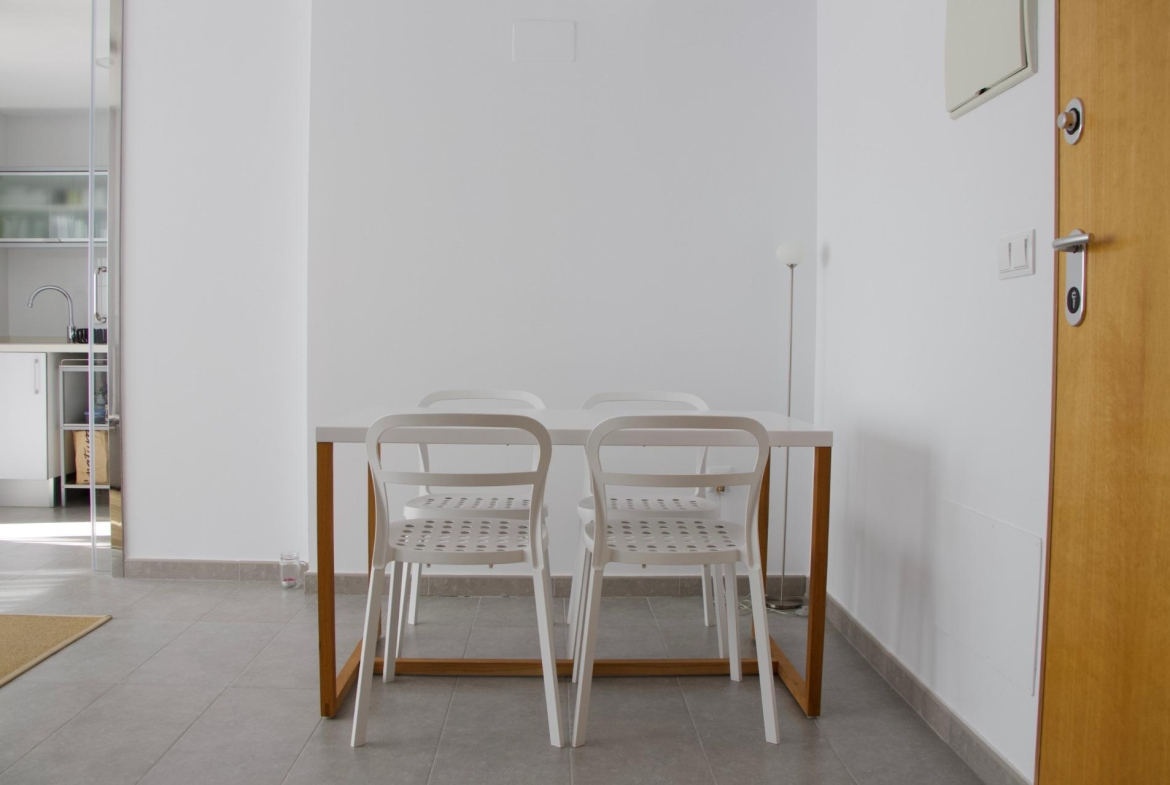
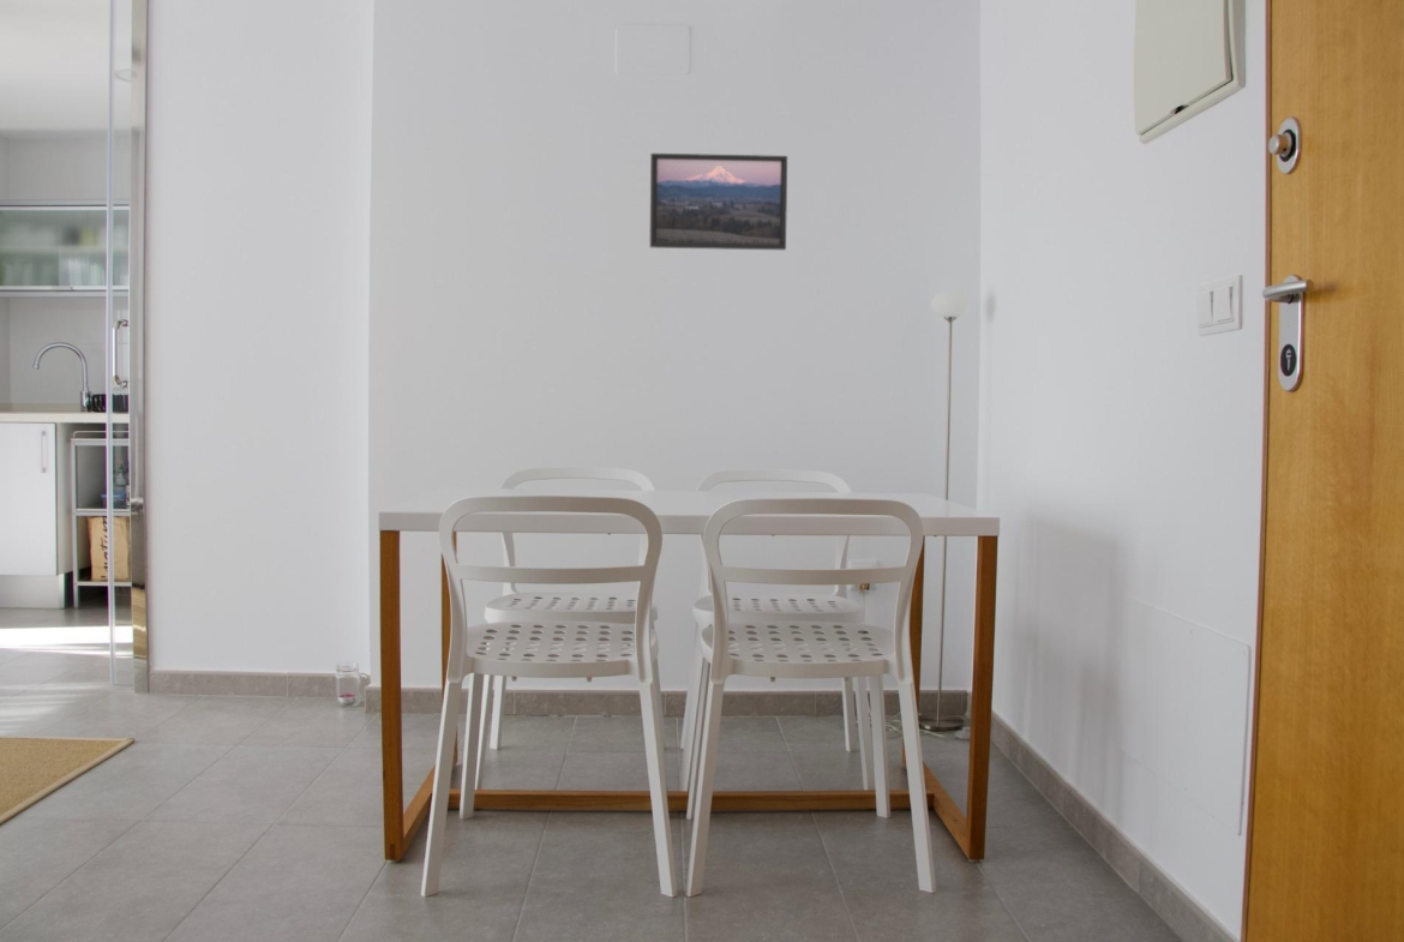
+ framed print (718, 202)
